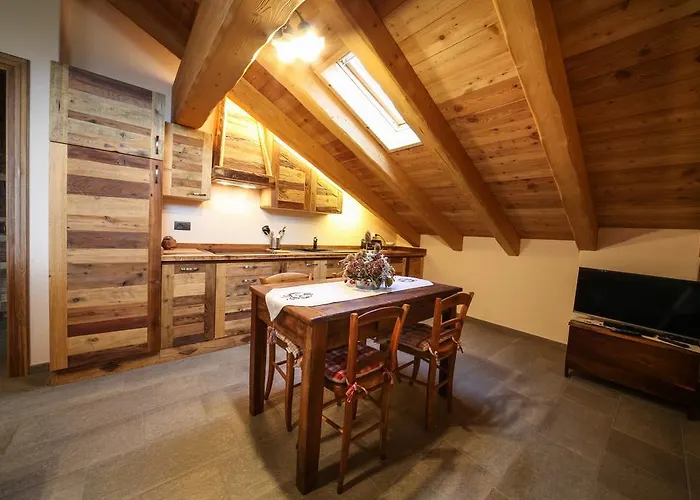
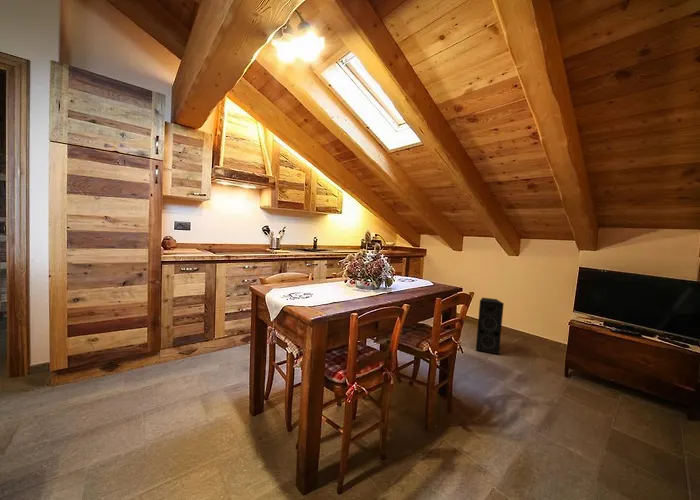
+ speaker (488, 324)
